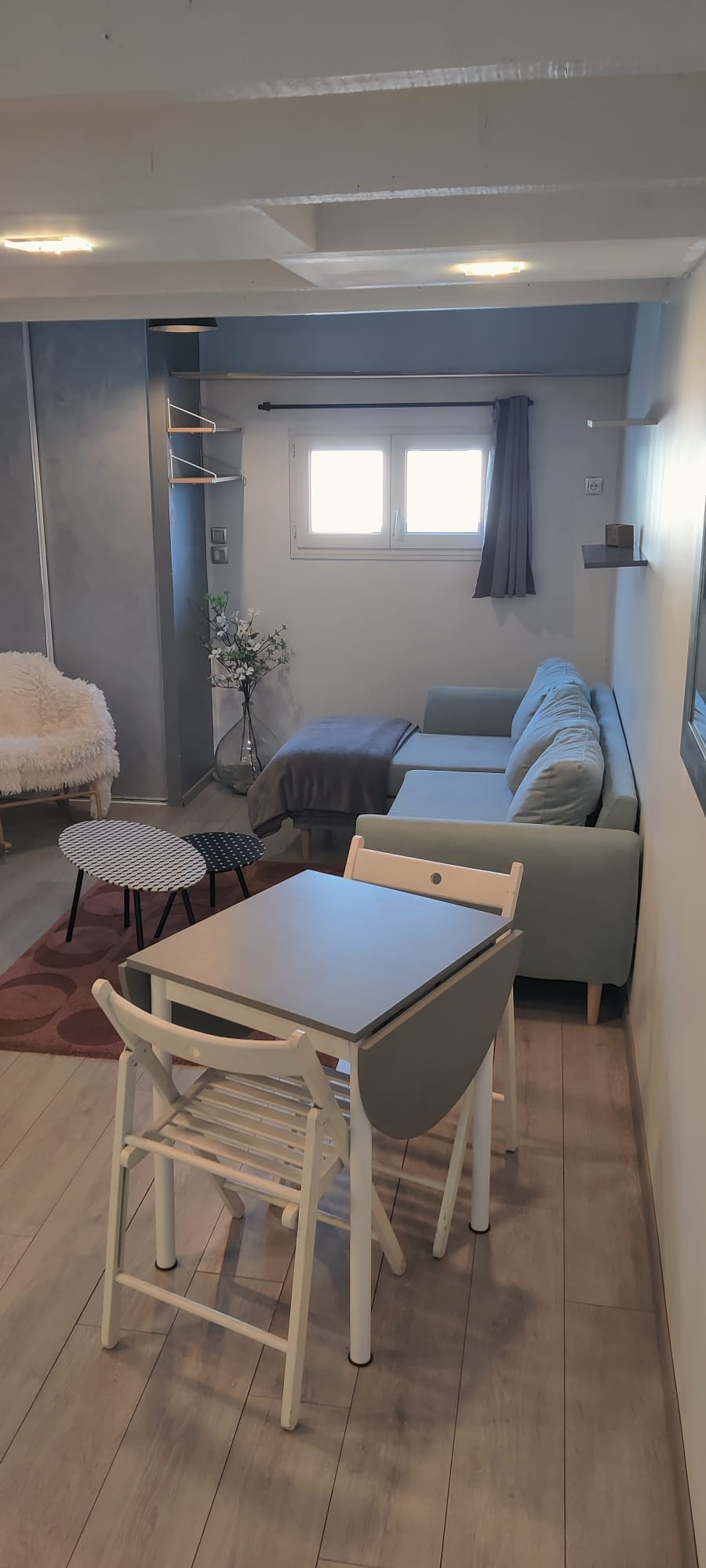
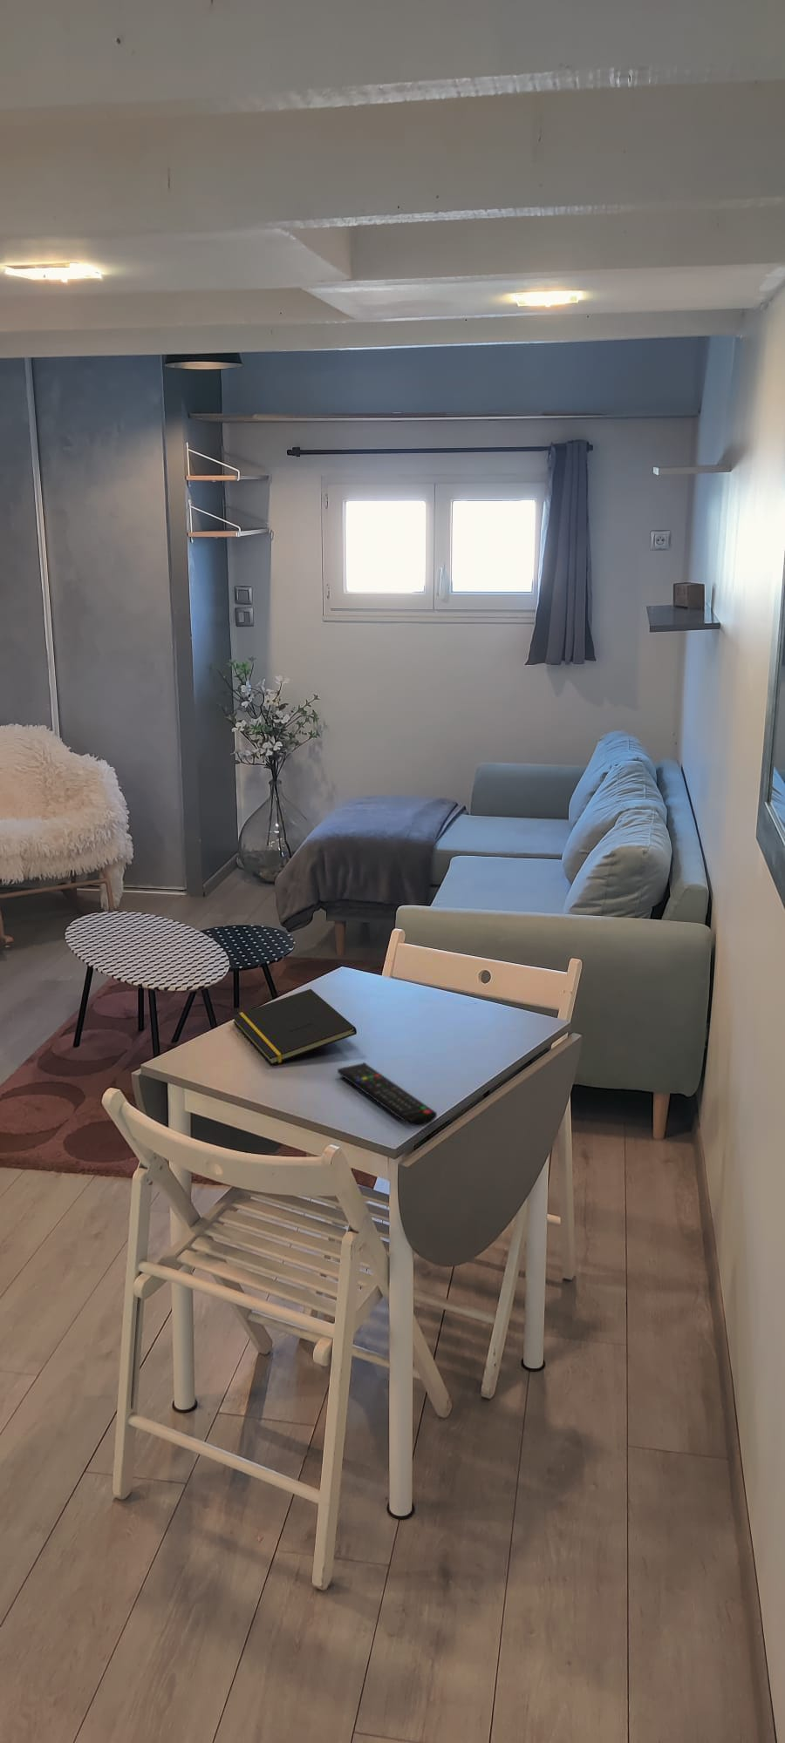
+ notepad (292, 1024)
+ remote control (386, 1094)
